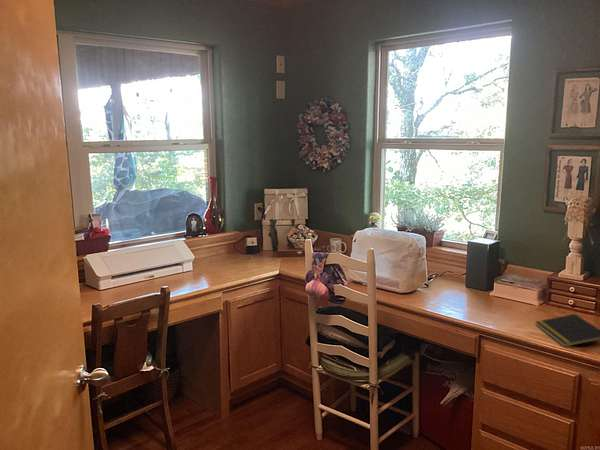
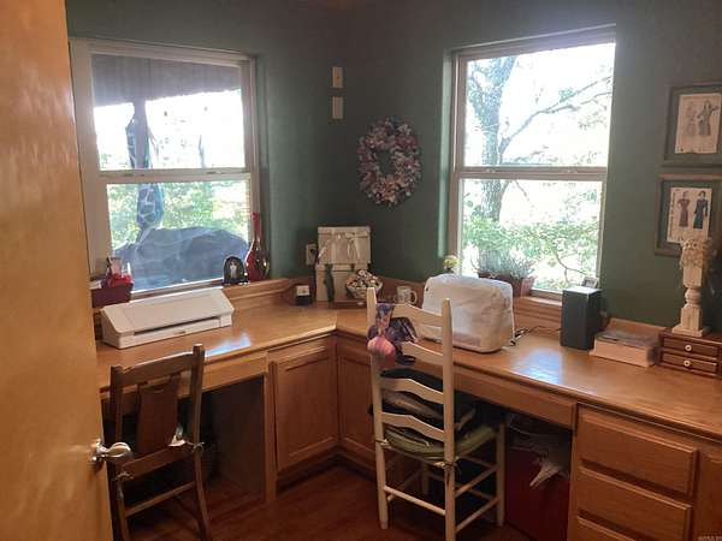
- notepad (569, 329)
